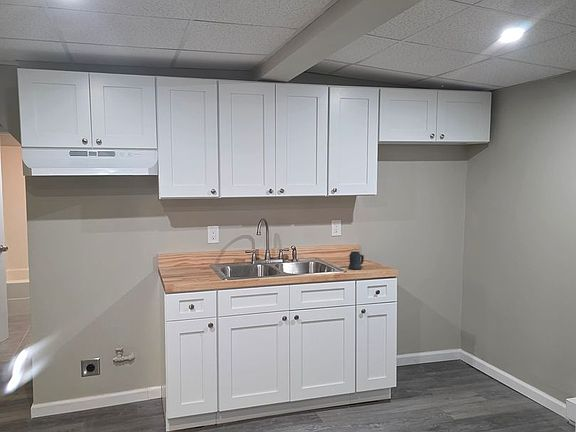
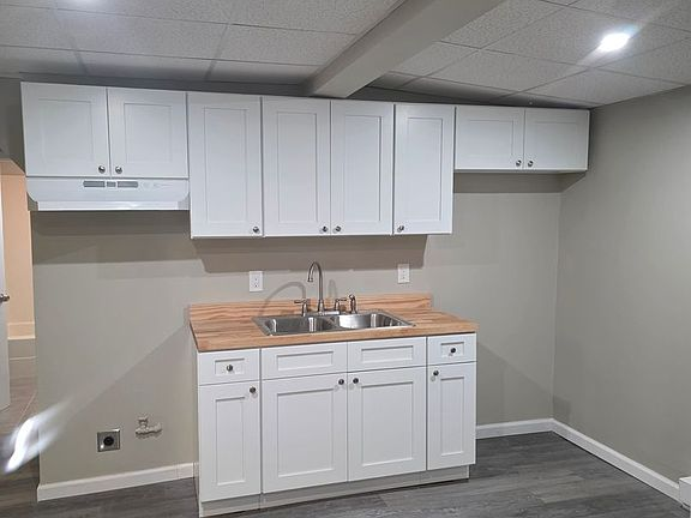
- mug (356, 259)
